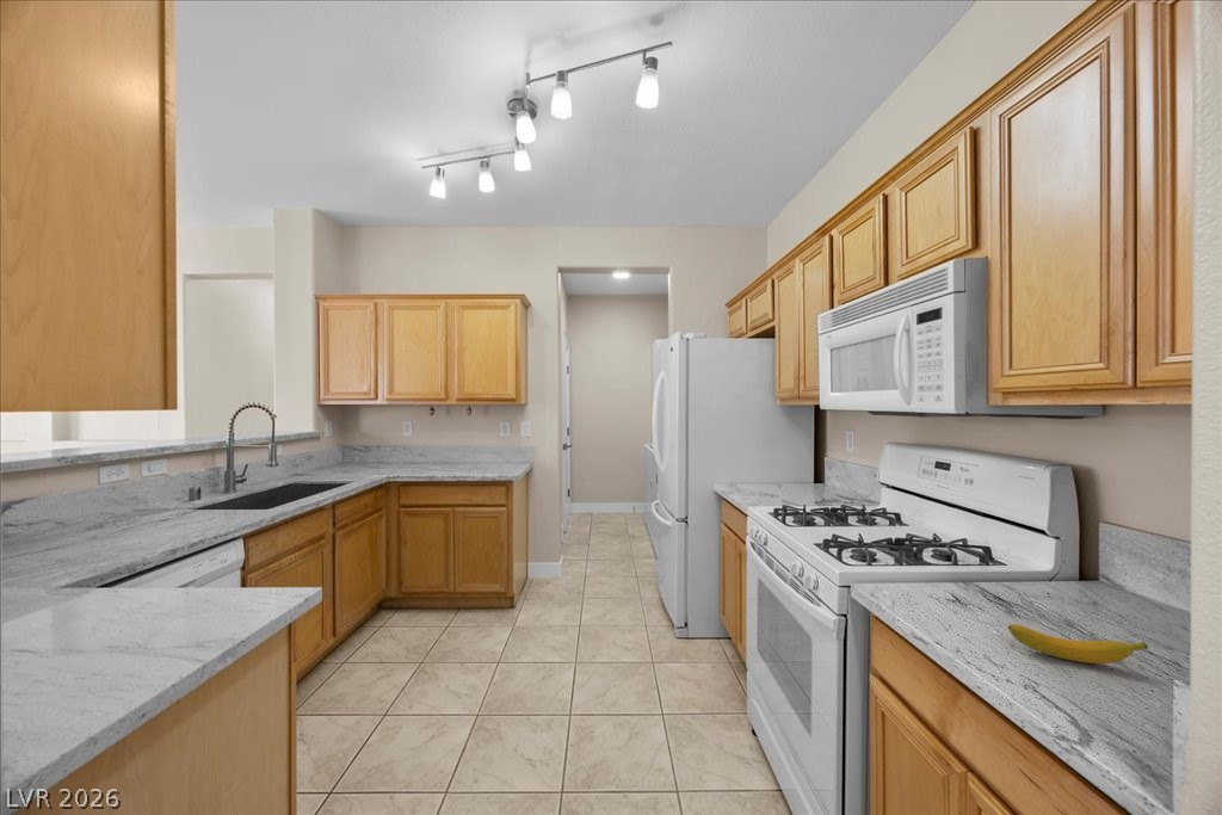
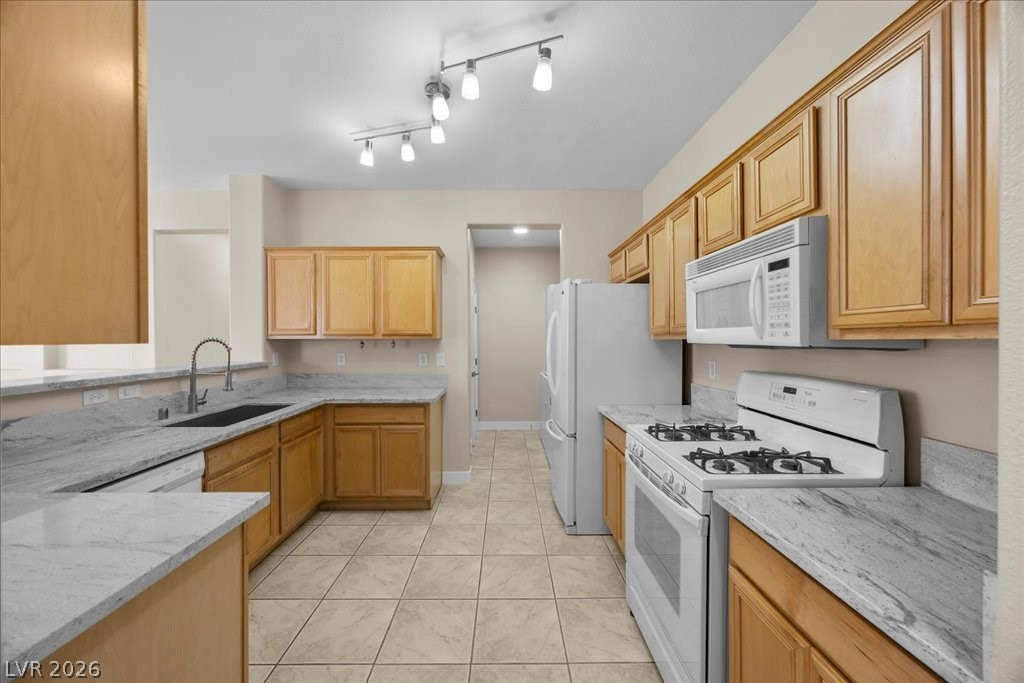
- banana (1073, 644)
